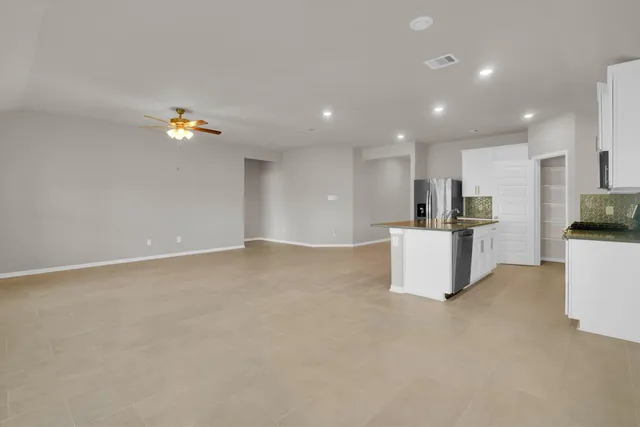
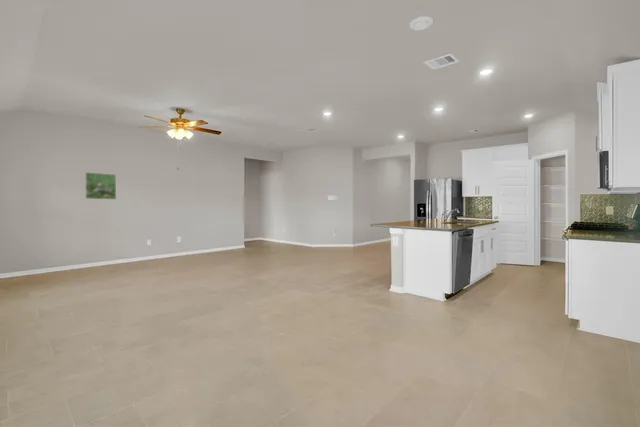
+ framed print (101, 186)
